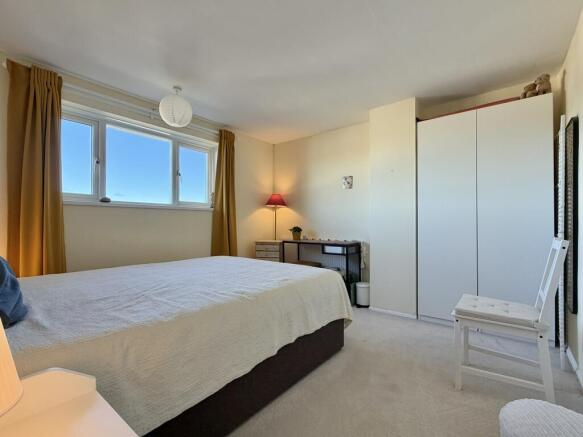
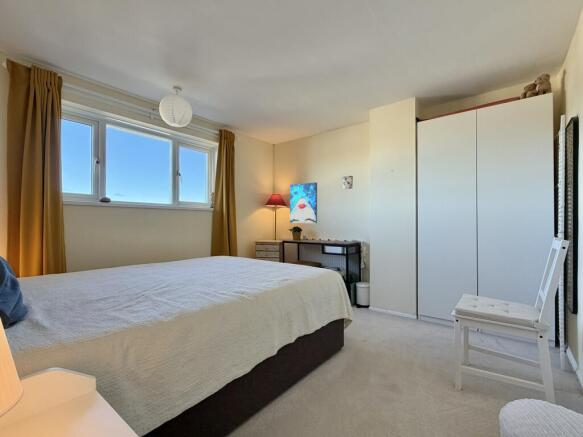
+ wall art (303, 203)
